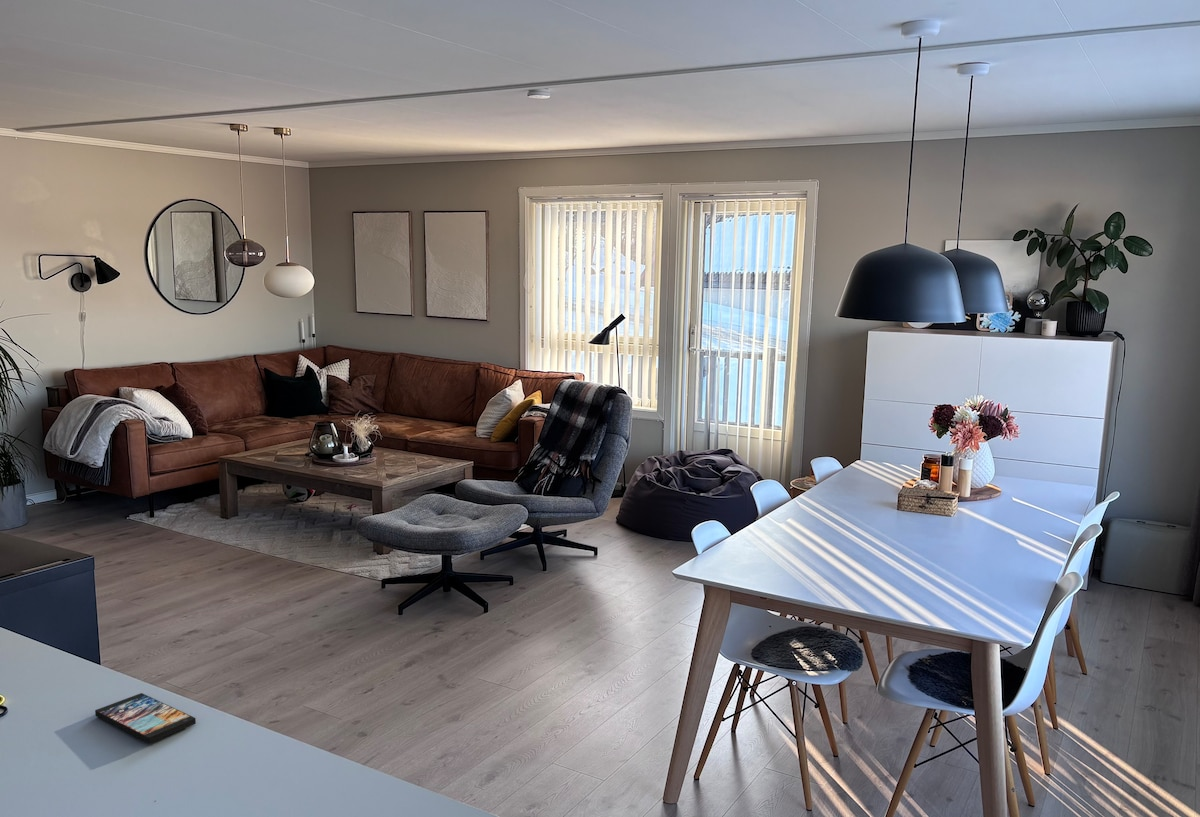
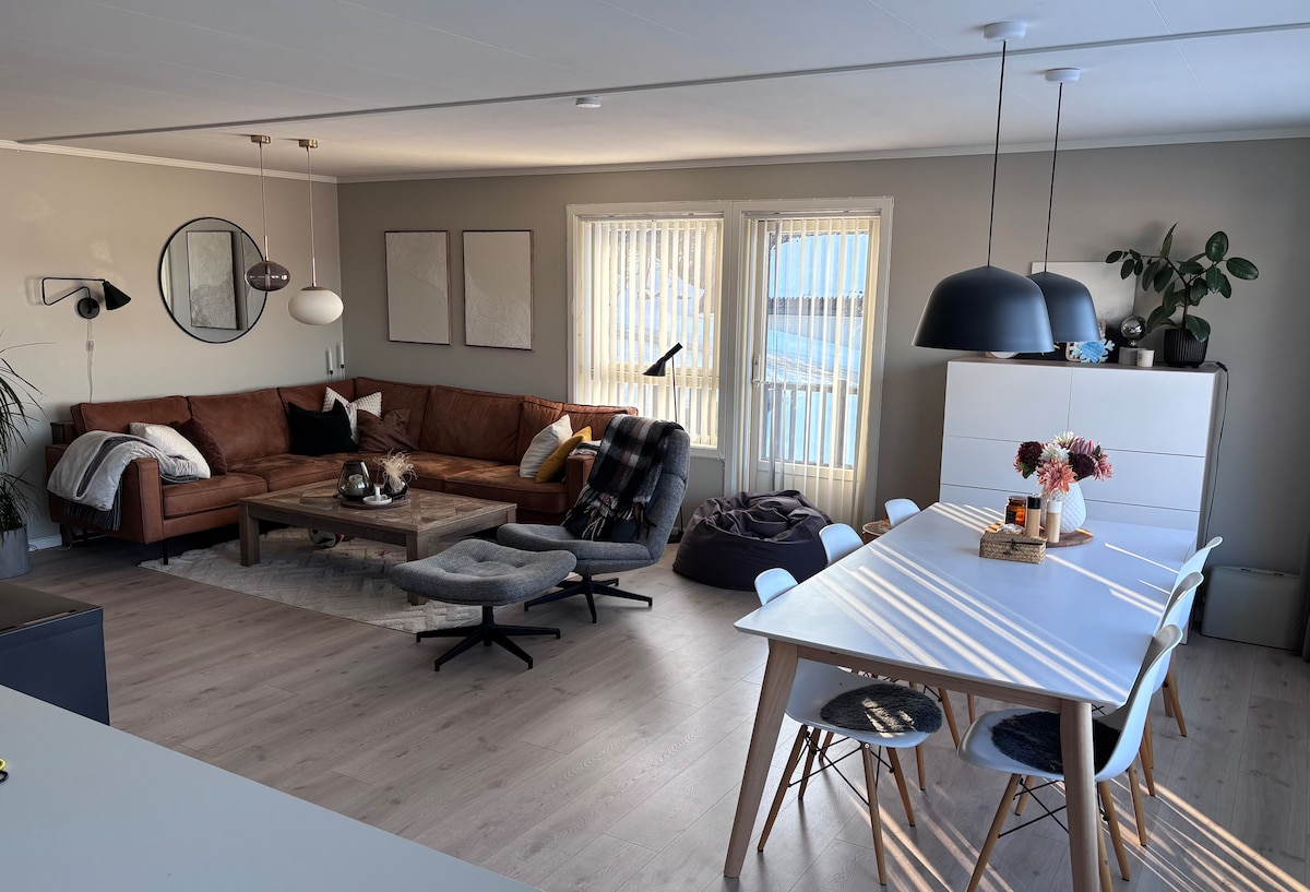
- smartphone (145, 716)
